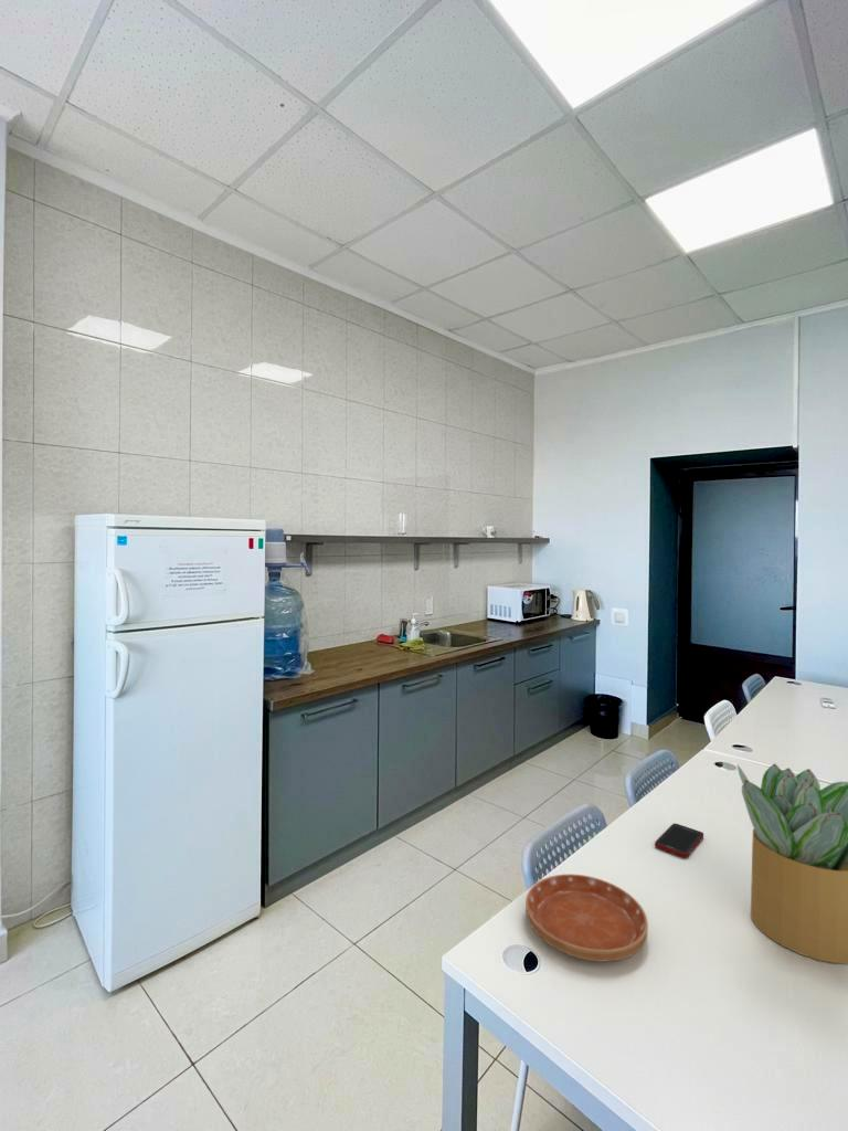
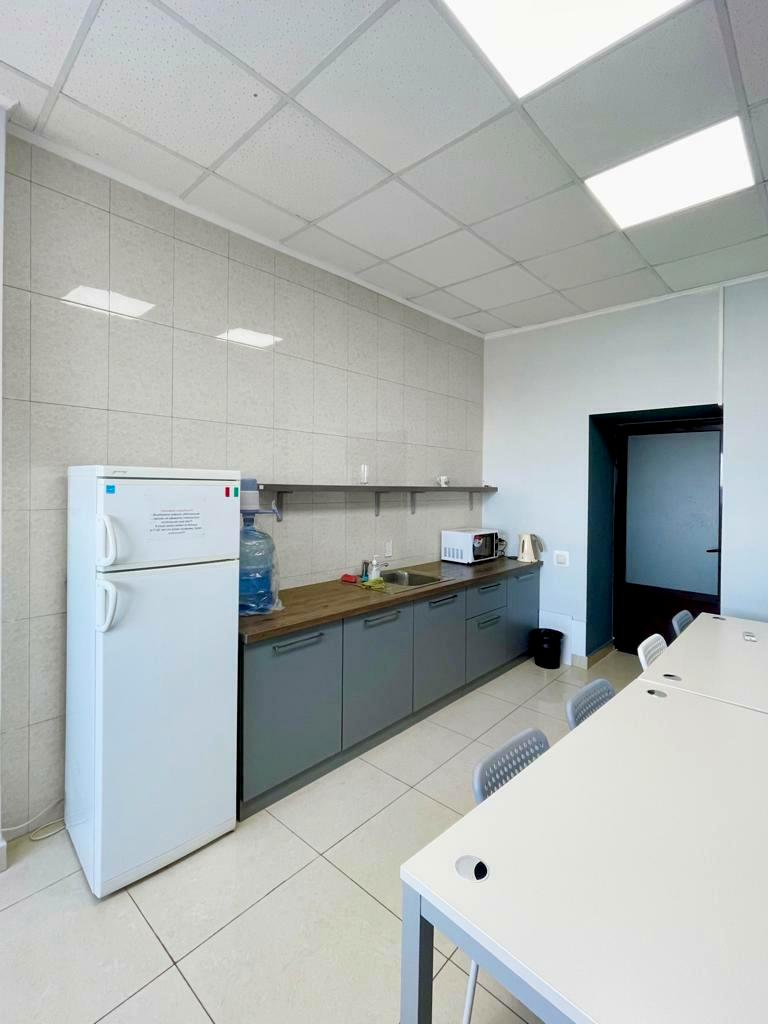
- cell phone (679, 839)
- saucer (584, 917)
- potted plant (797, 852)
